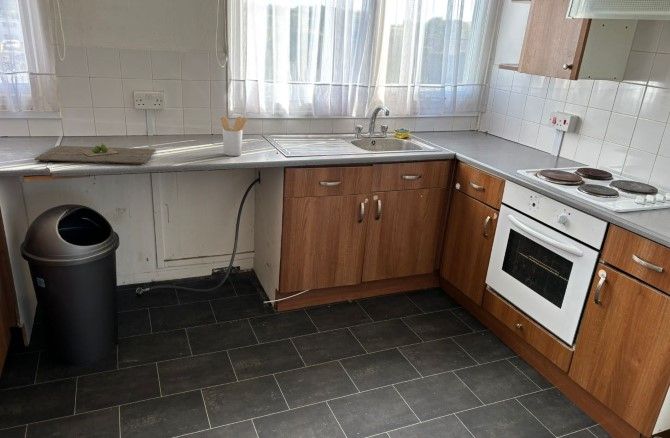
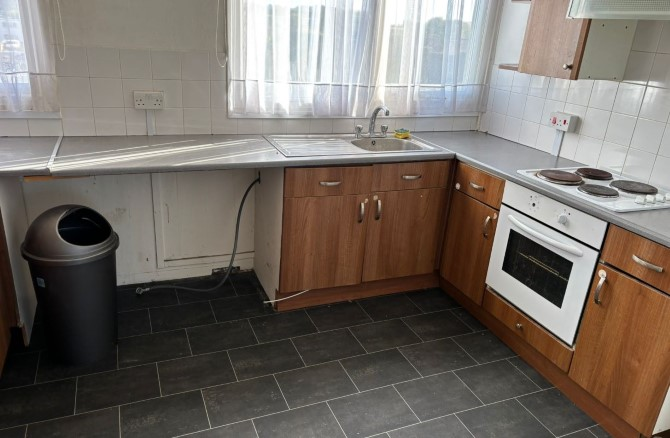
- utensil holder (235, 135)
- cutting board (98, 149)
